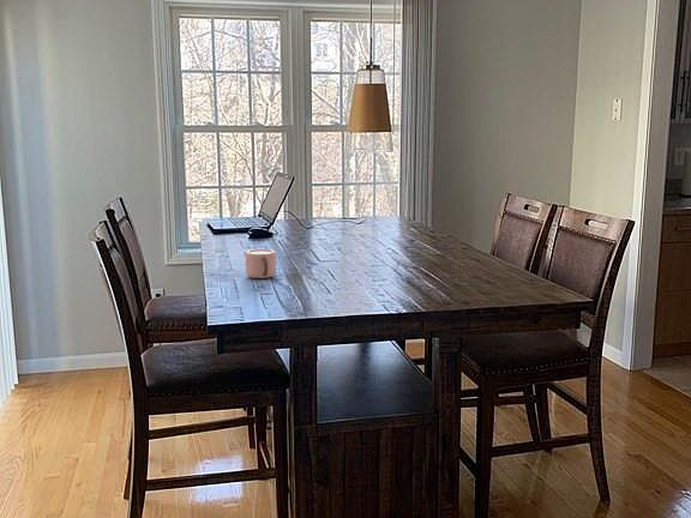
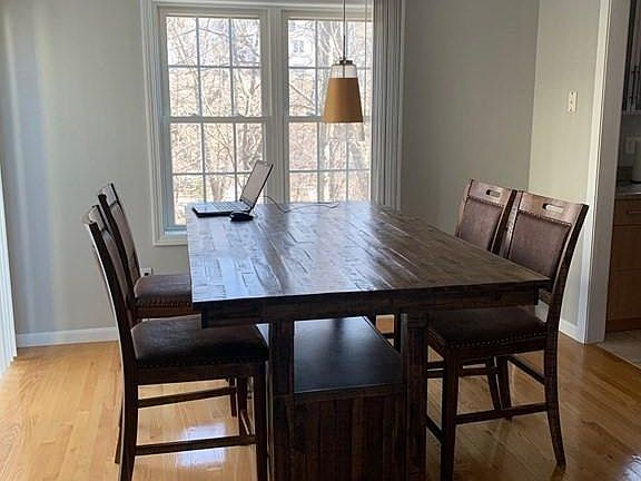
- mug (262, 264)
